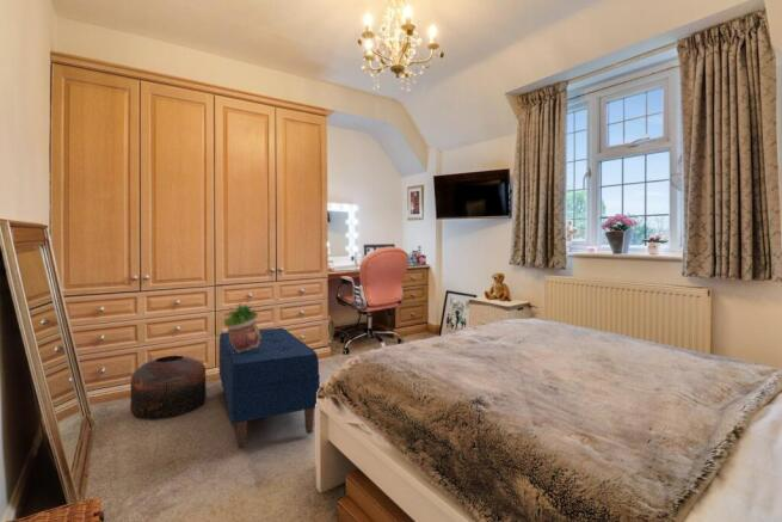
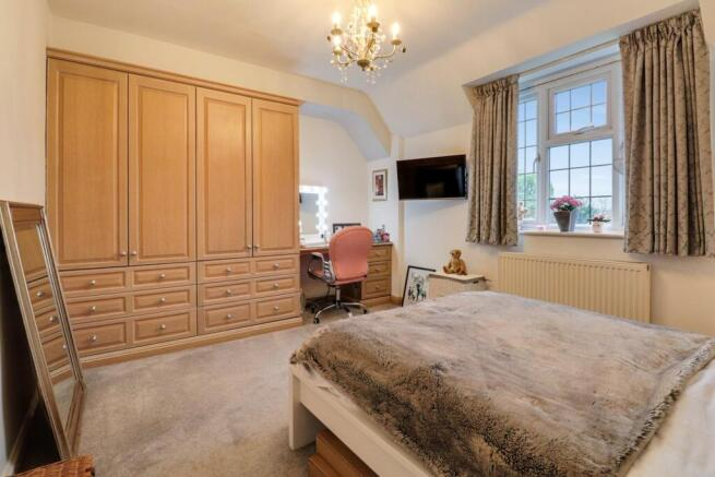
- potted plant (245, 326)
- pouf (170, 381)
- bench (263, 376)
